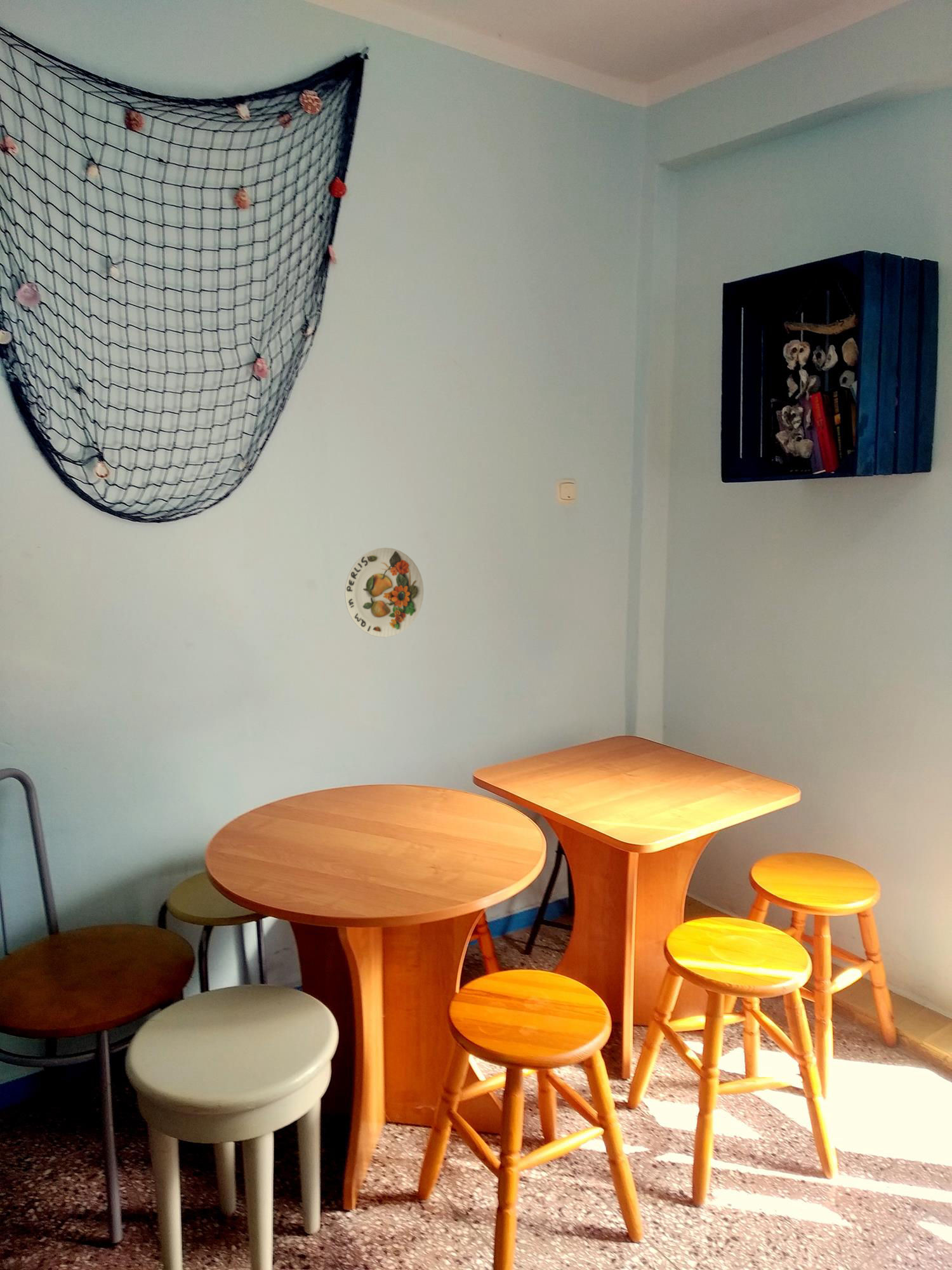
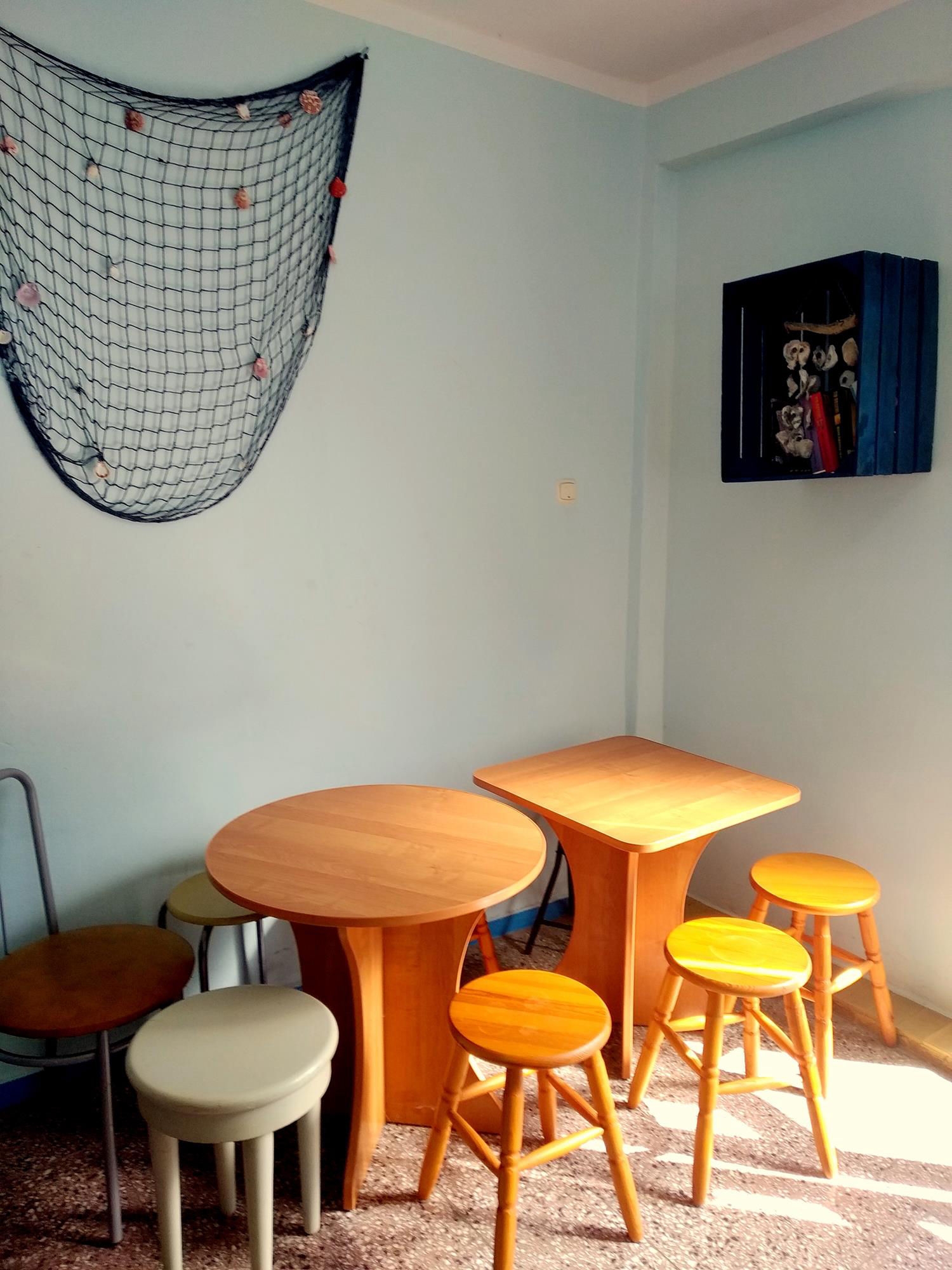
- decorative plate (384, 592)
